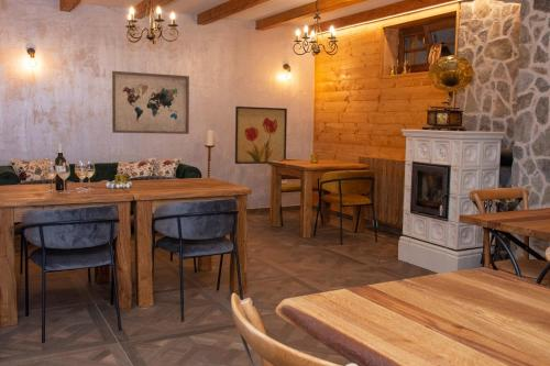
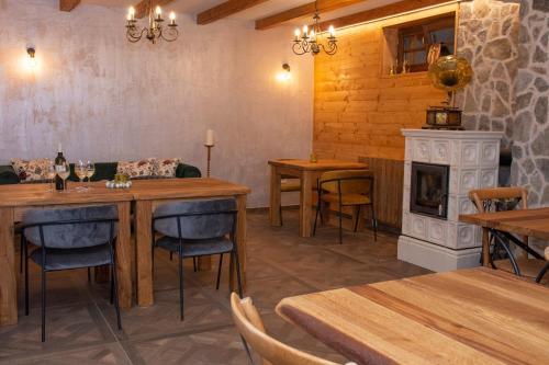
- wall art (261, 135)
- wall art (152, 103)
